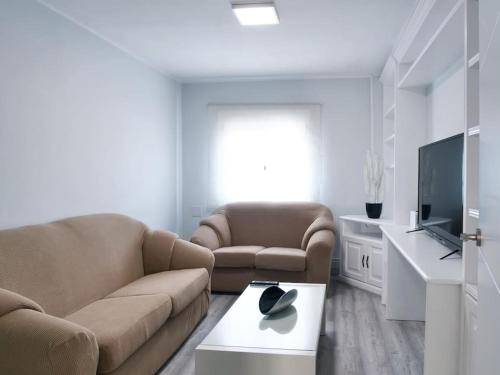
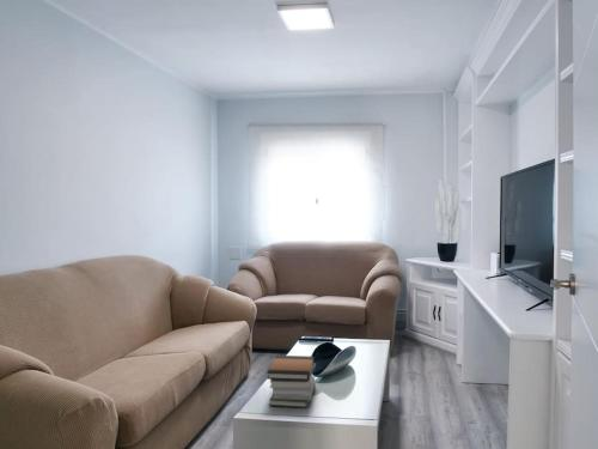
+ book stack (292, 380)
